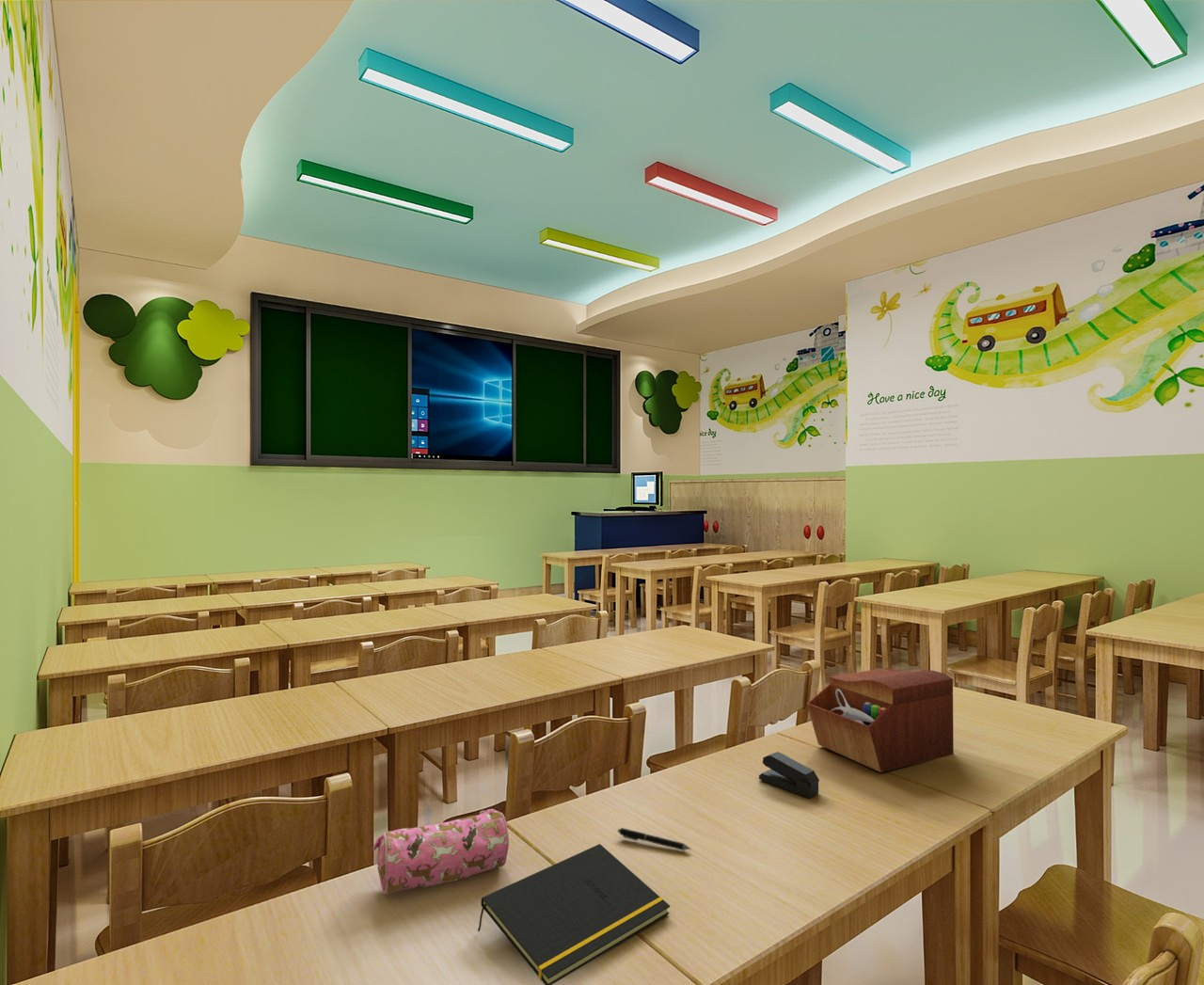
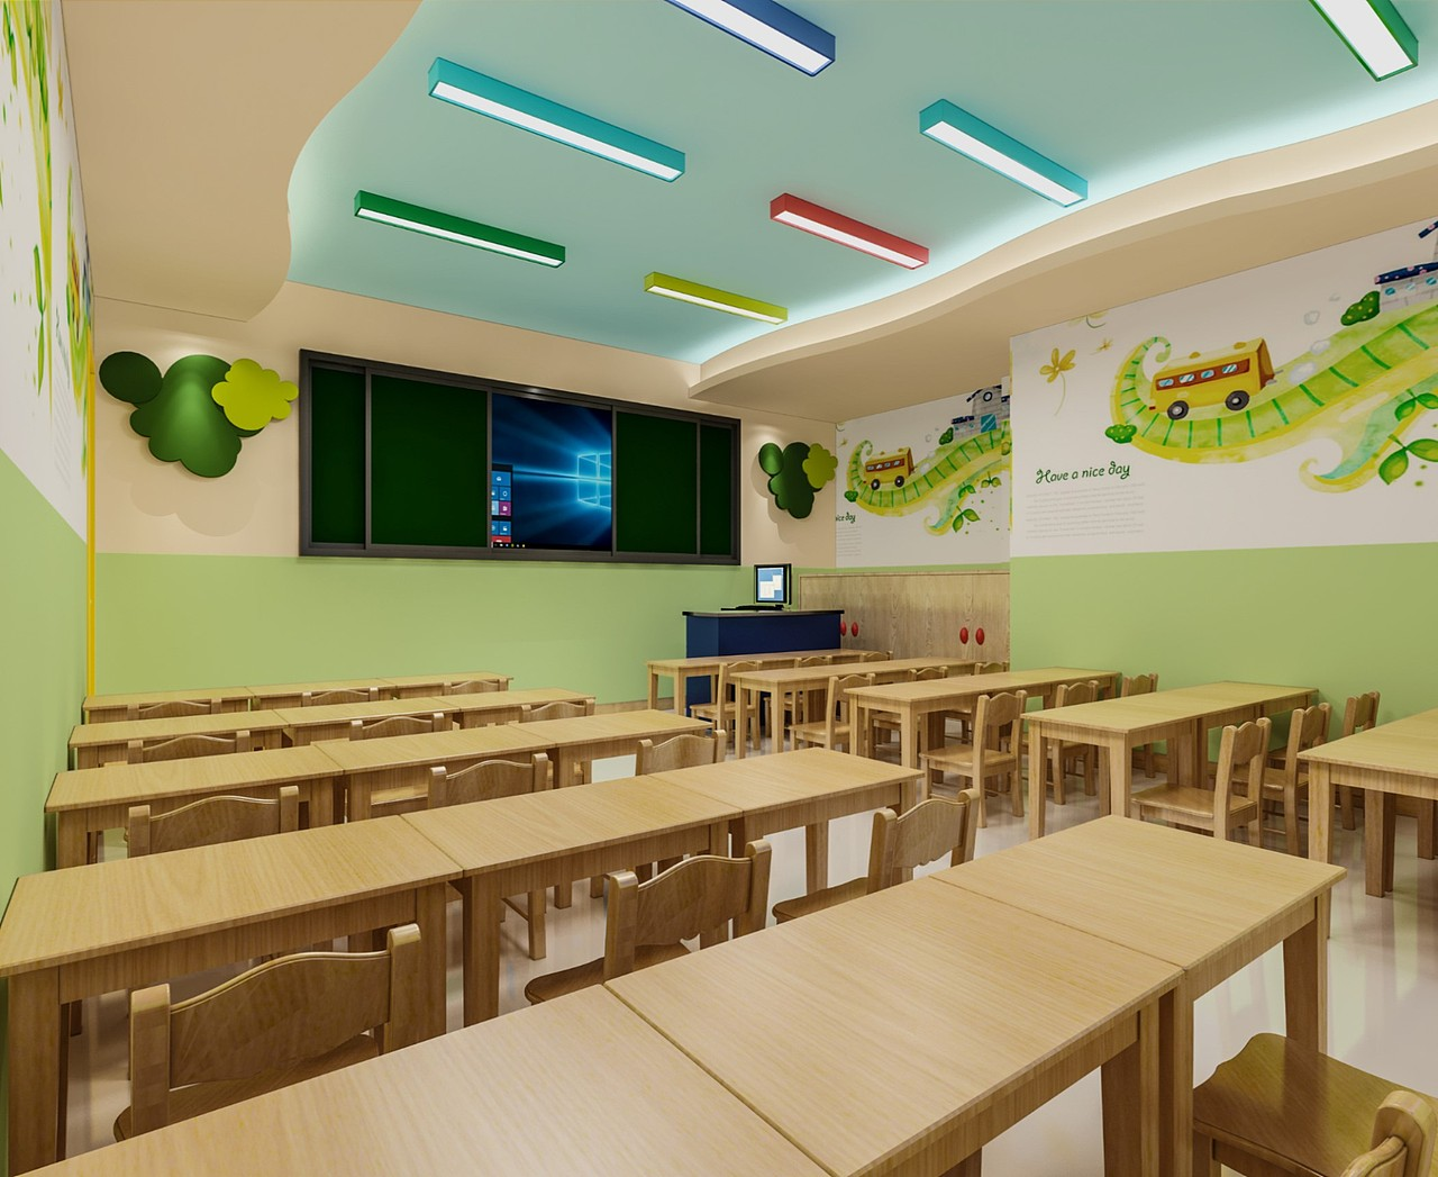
- pencil case (442, 850)
- notepad (577, 905)
- pen (654, 839)
- sewing box (877, 710)
- stapler (788, 771)
